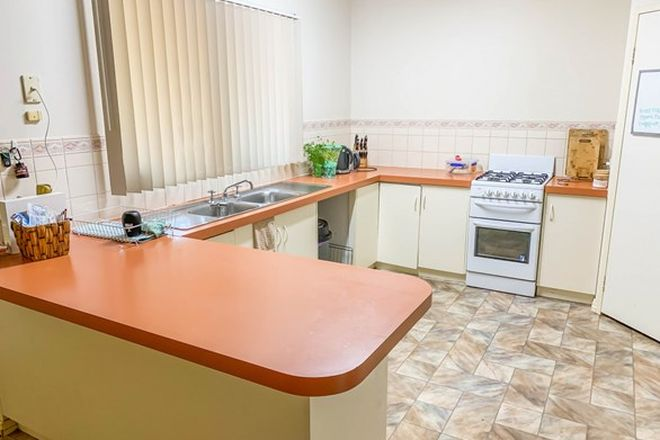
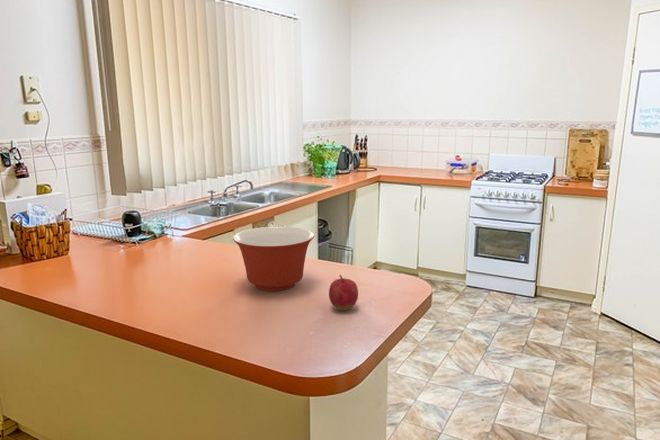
+ apple (343, 290)
+ mixing bowl (274, 260)
